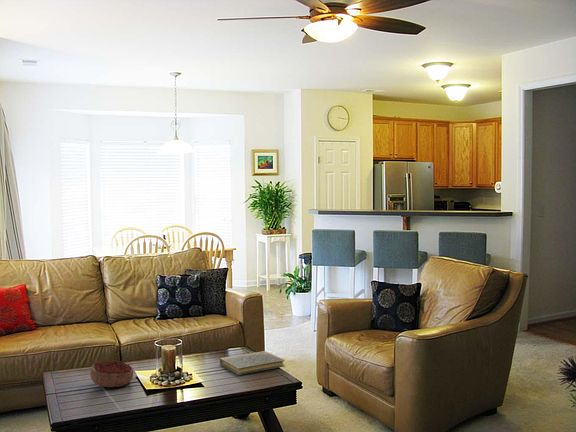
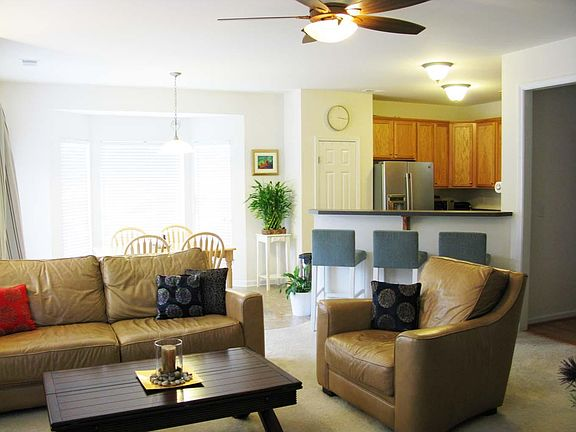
- decorative bowl (112, 373)
- book (252, 362)
